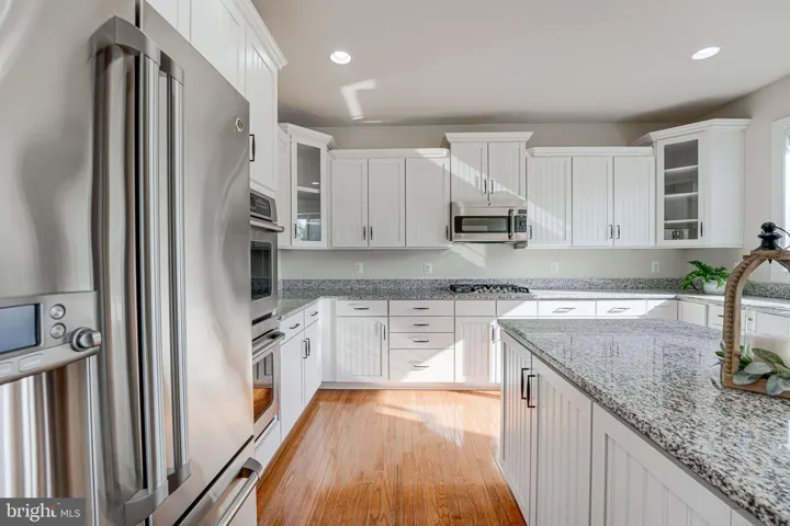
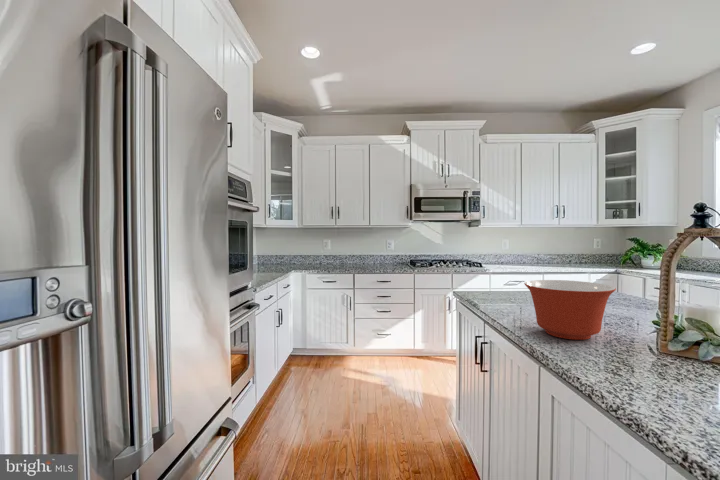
+ mixing bowl (567, 309)
